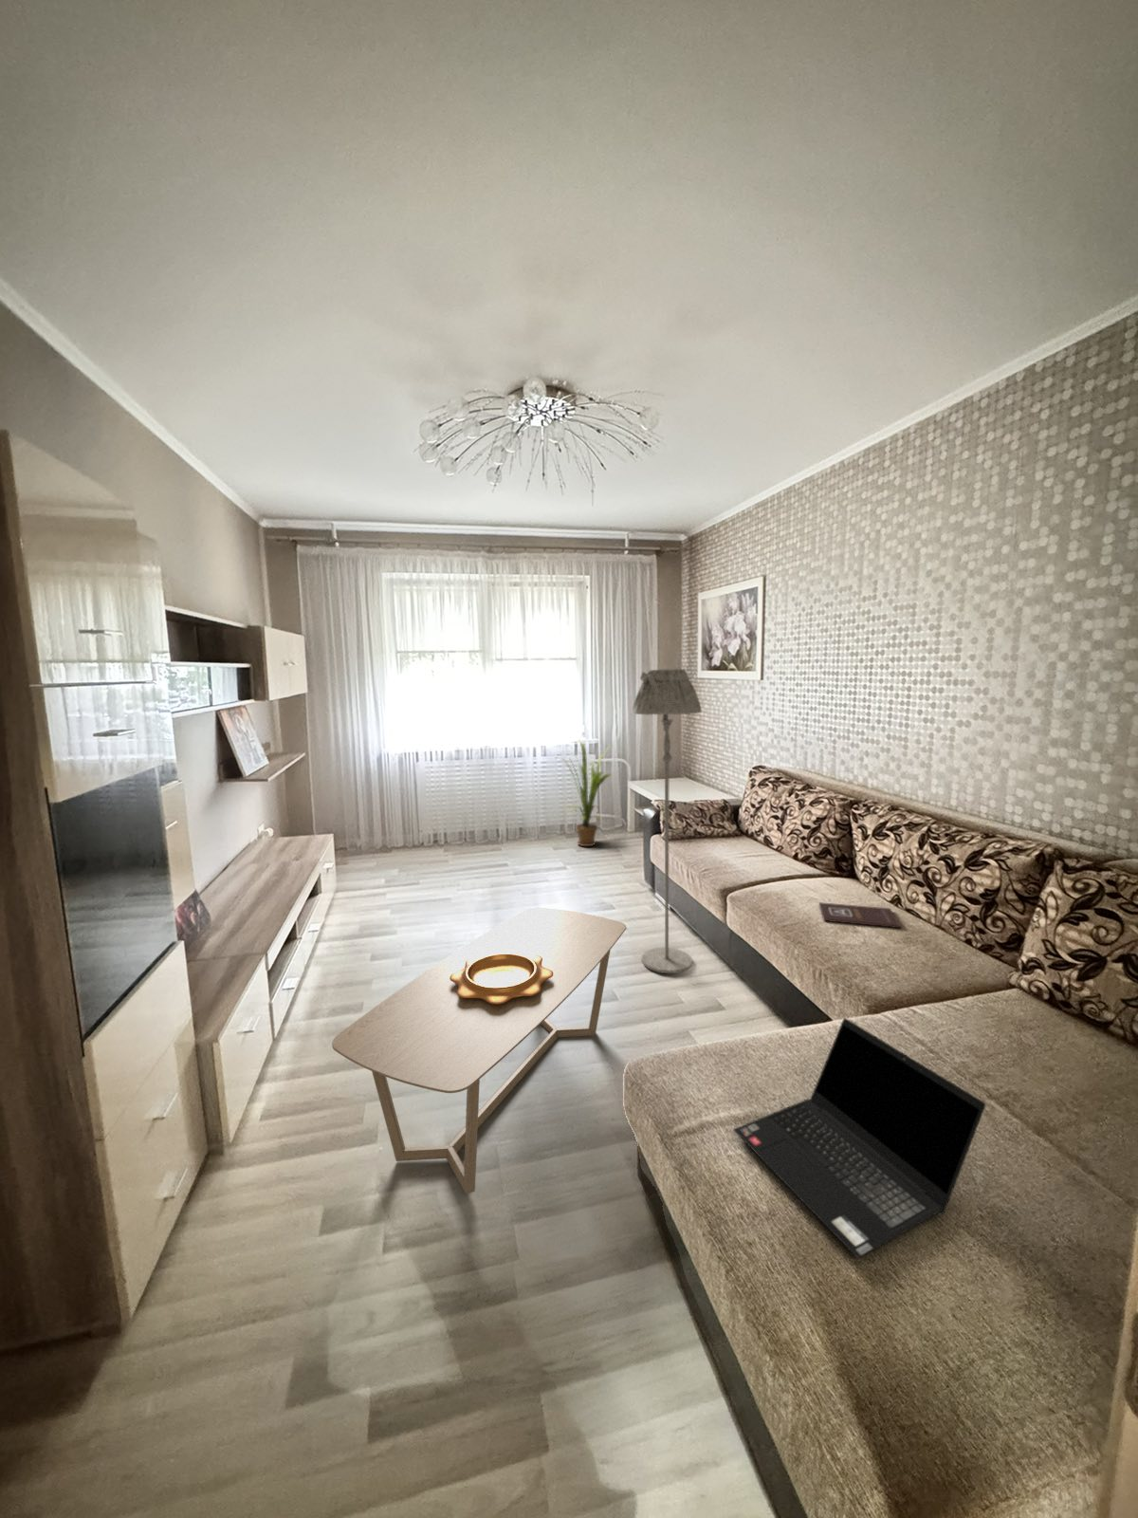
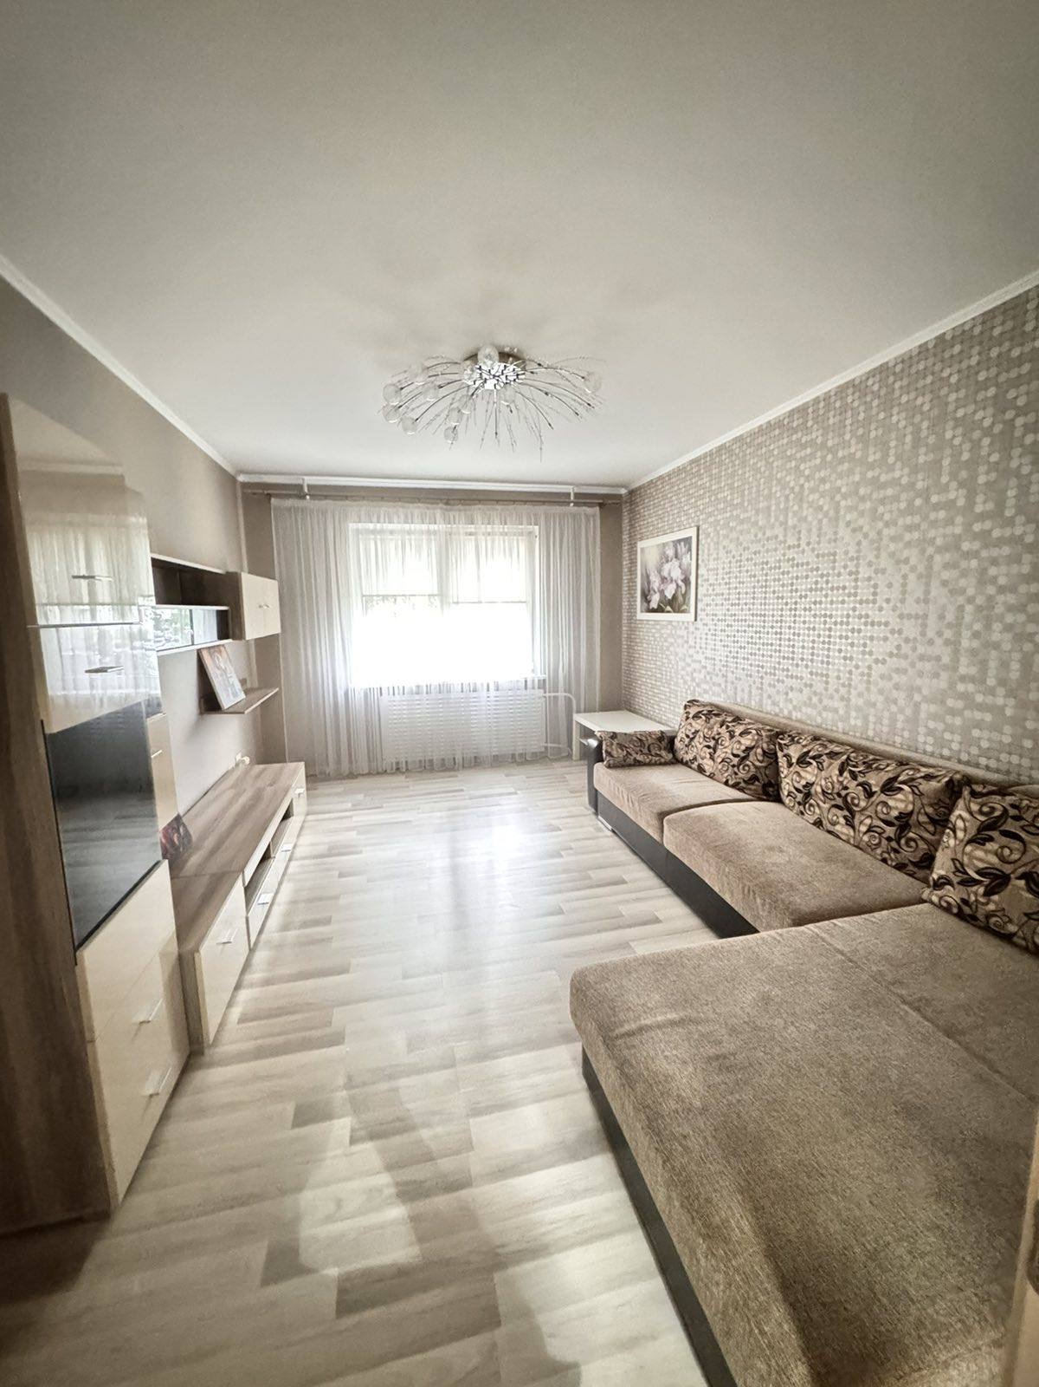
- coffee table (508, 1030)
- laptop computer (850, 1120)
- floor lamp (667, 820)
- book (857, 914)
- decorative bowl (502, 973)
- house plant (582, 794)
